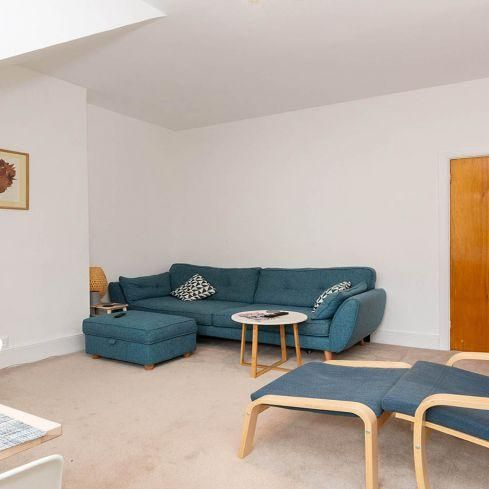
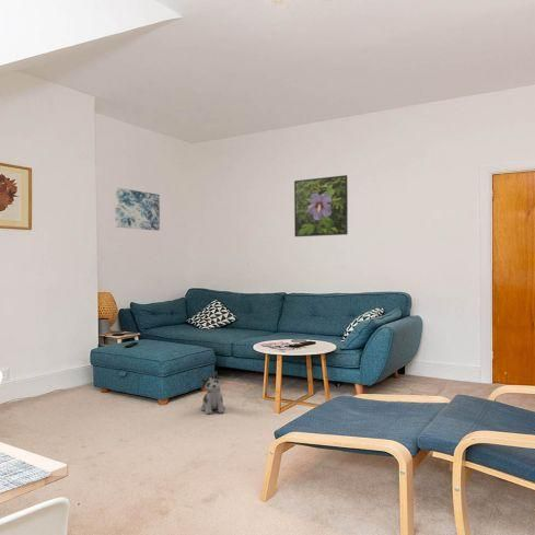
+ plush toy (212, 389)
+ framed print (319, 207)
+ wall art (138, 210)
